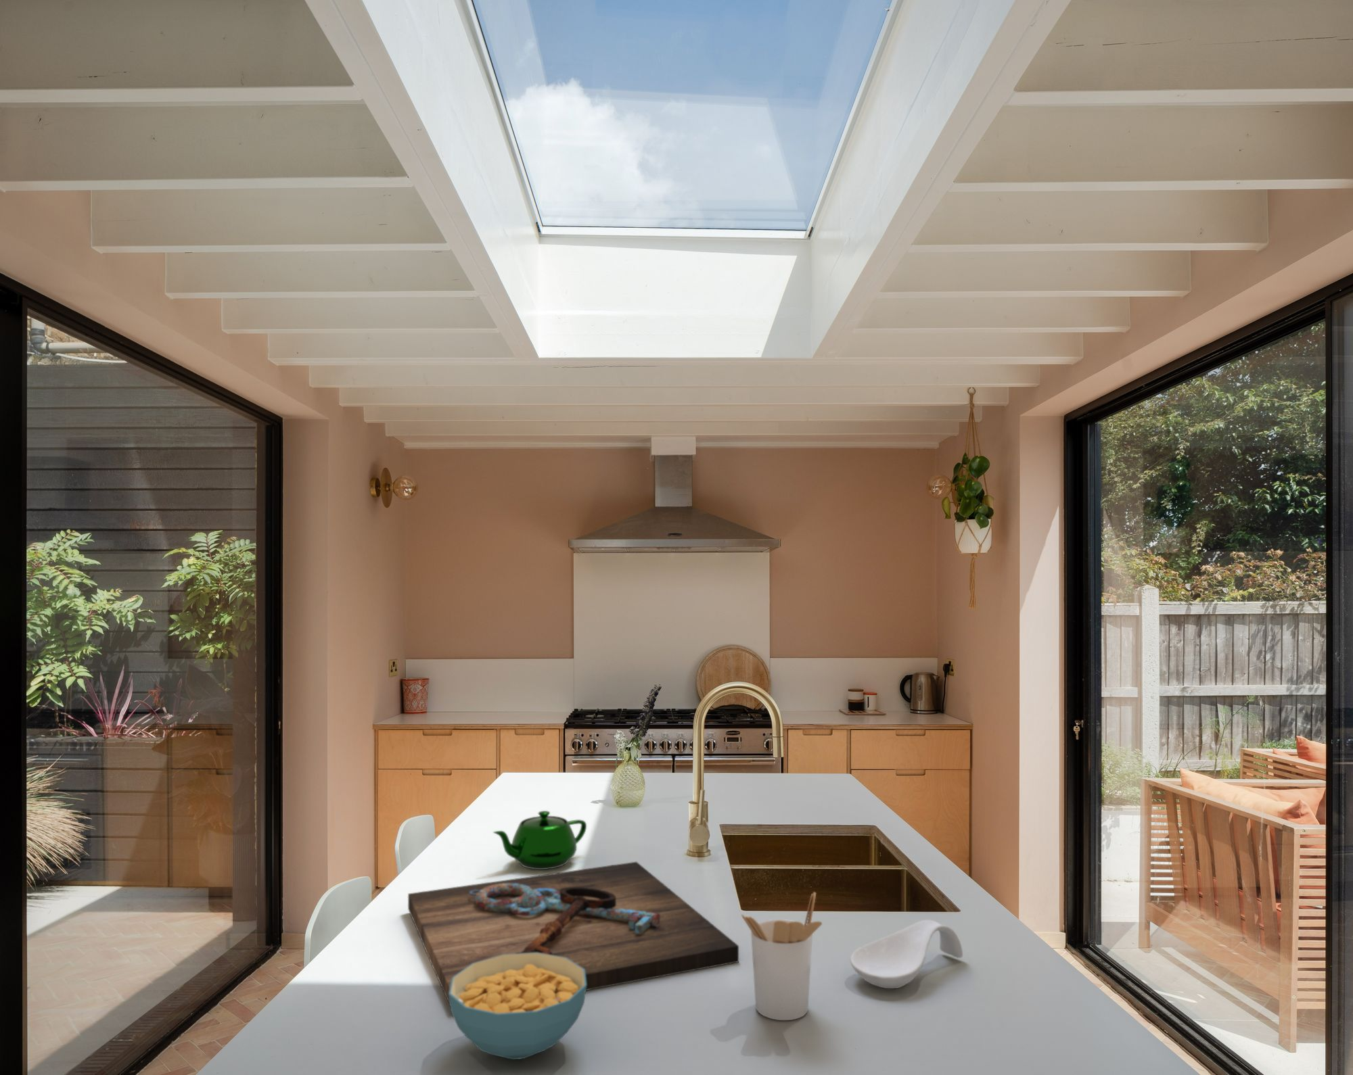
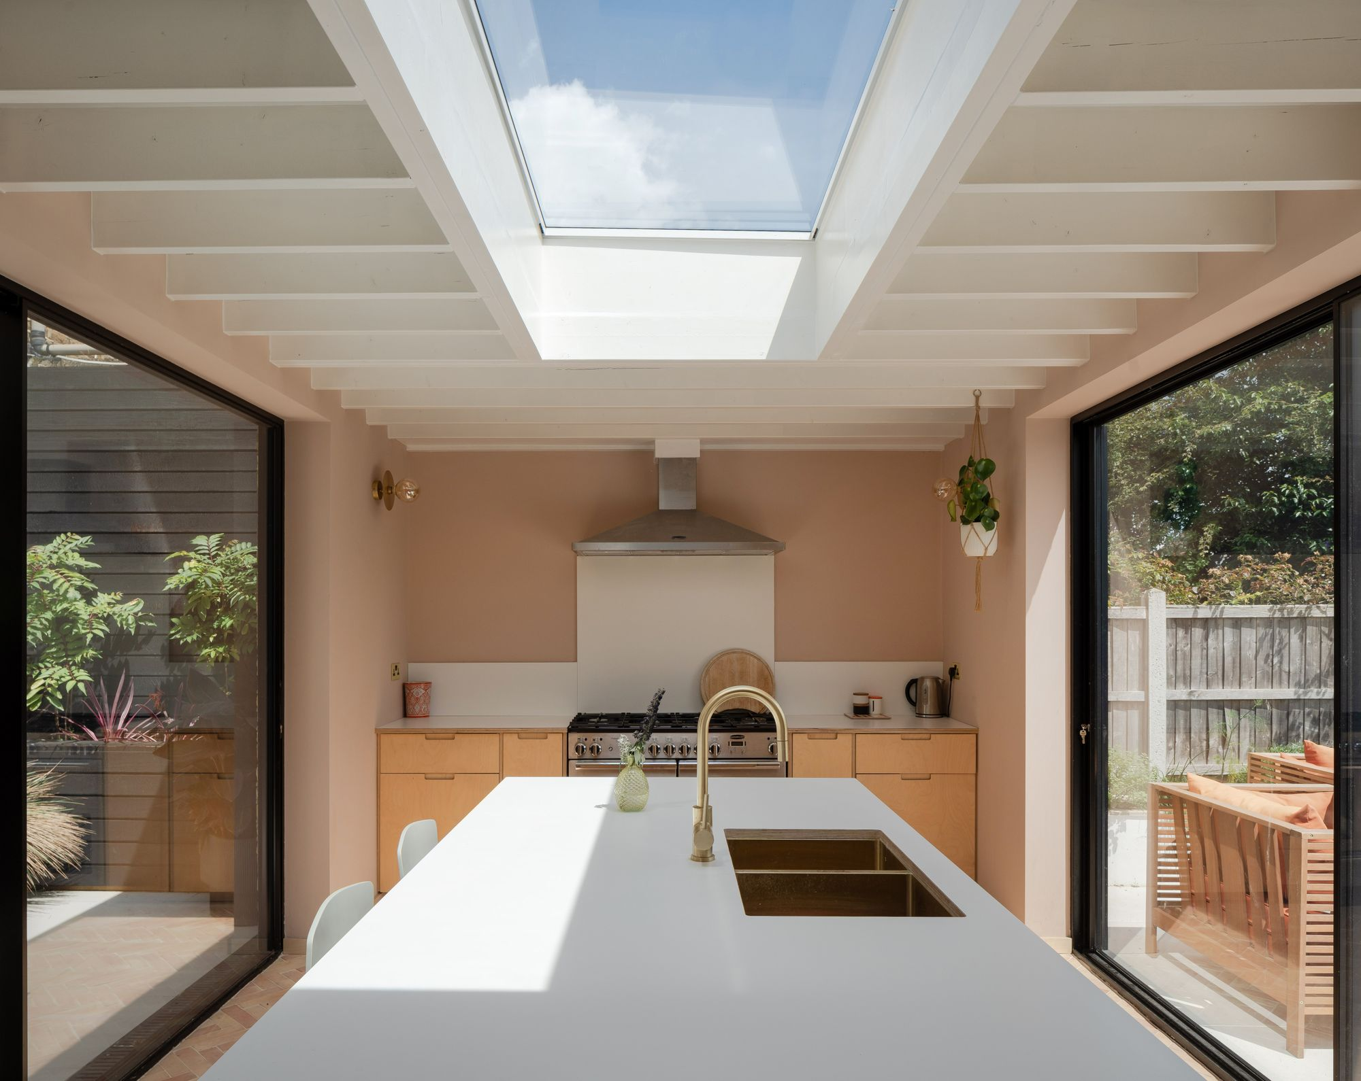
- cutting board (561, 914)
- utensil holder (786, 958)
- cereal bowl (518, 1015)
- teapot (540, 838)
- spoon rest (908, 951)
